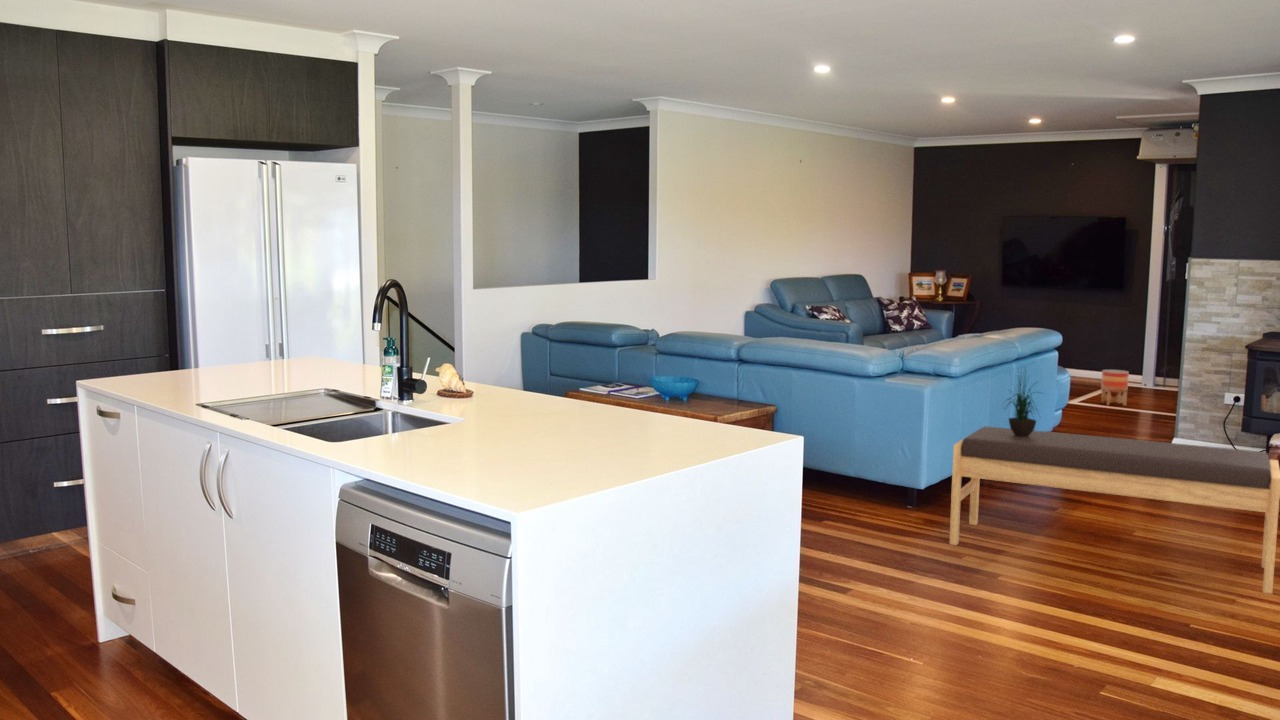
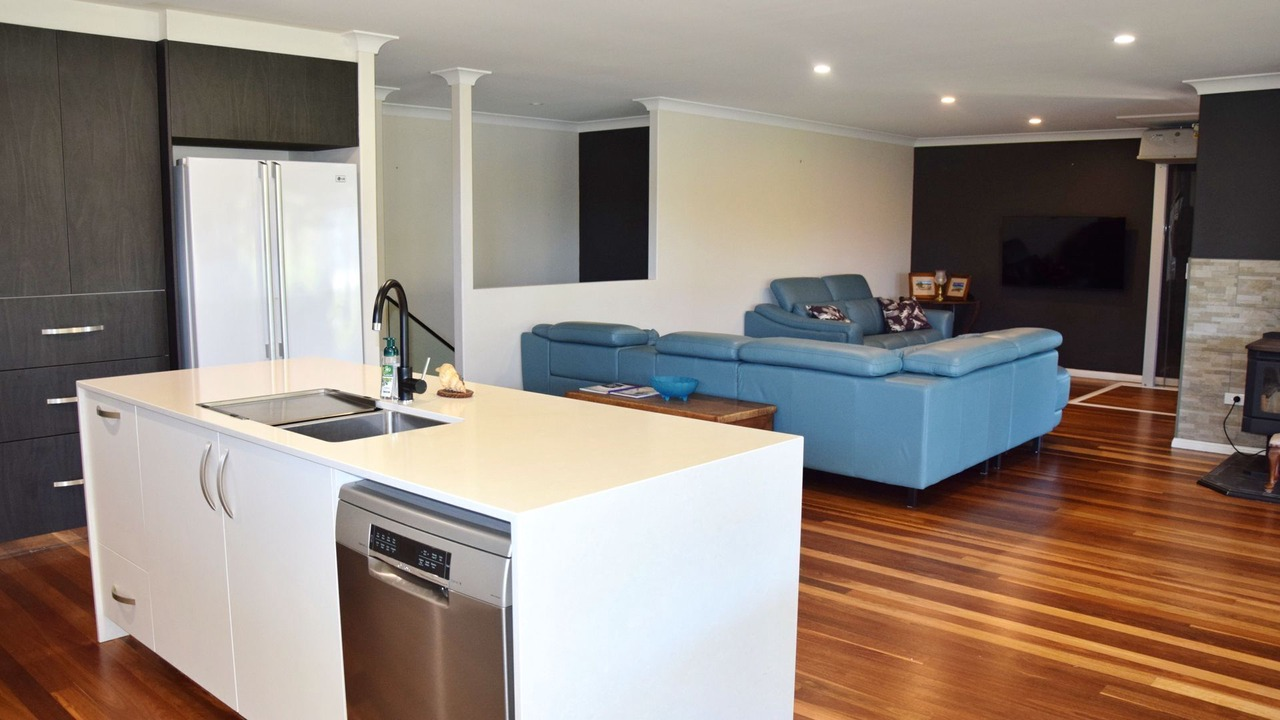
- potted plant (1022, 396)
- planter (1114, 387)
- bench (1107, 493)
